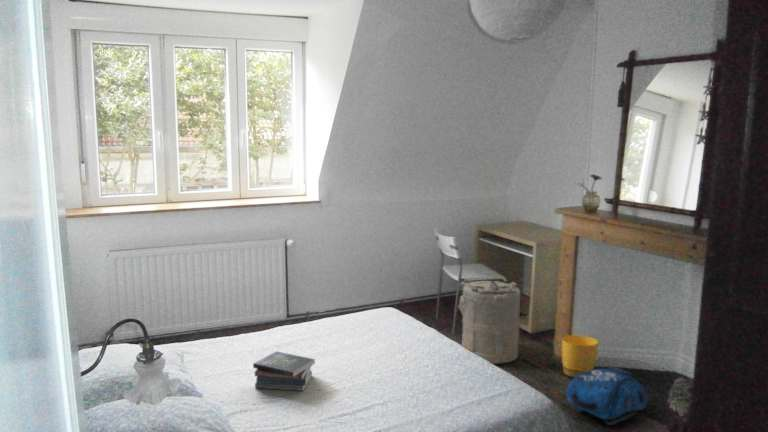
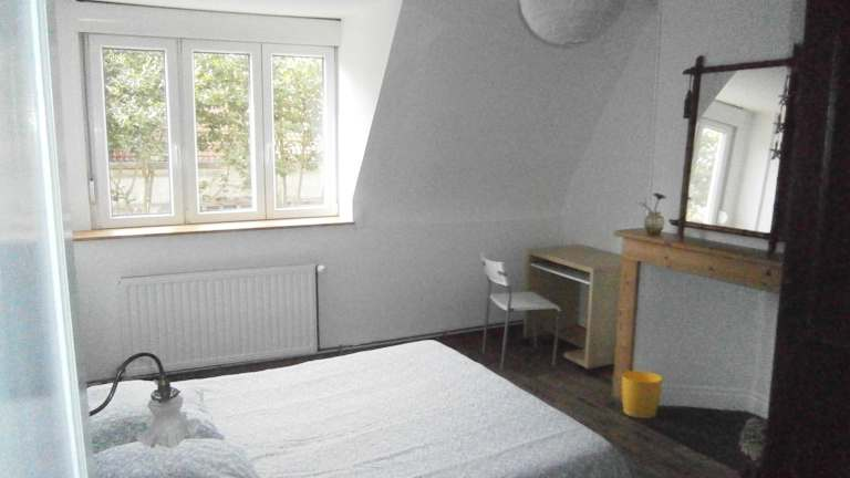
- laundry hamper (488, 316)
- backpack (604, 393)
- book (284, 371)
